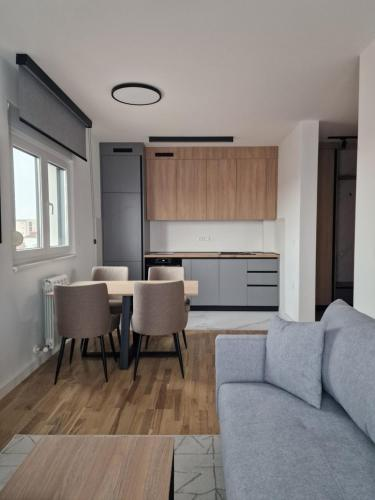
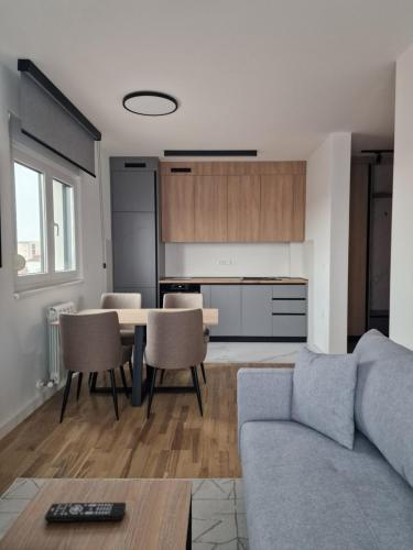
+ remote control (86, 512)
